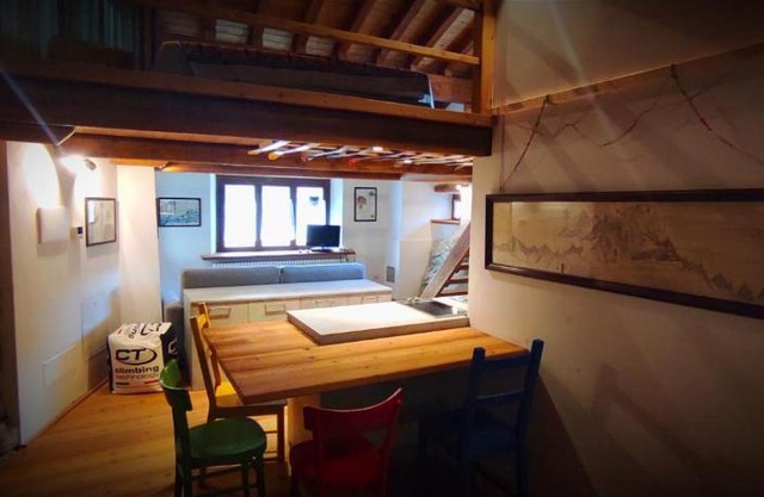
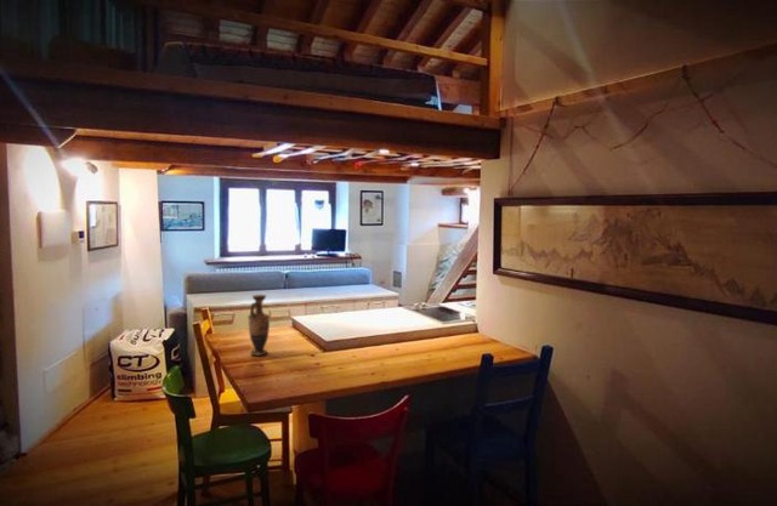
+ vase (259, 324)
